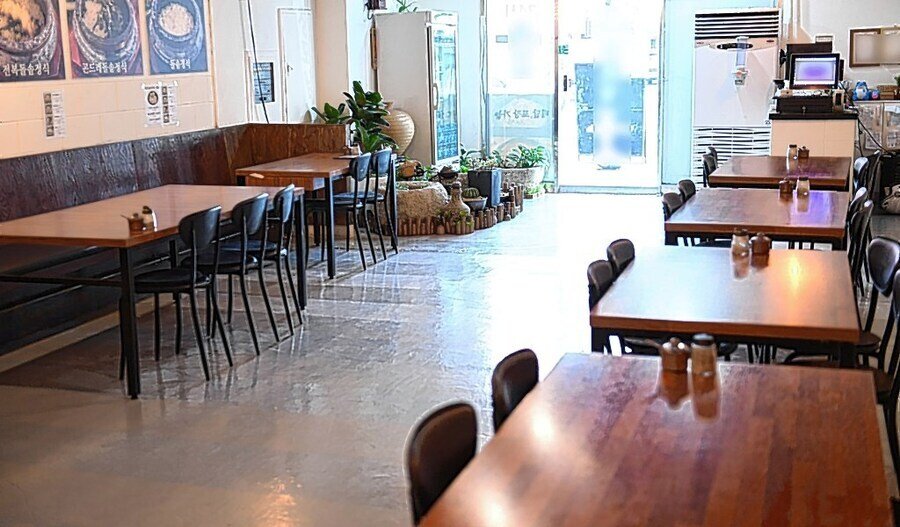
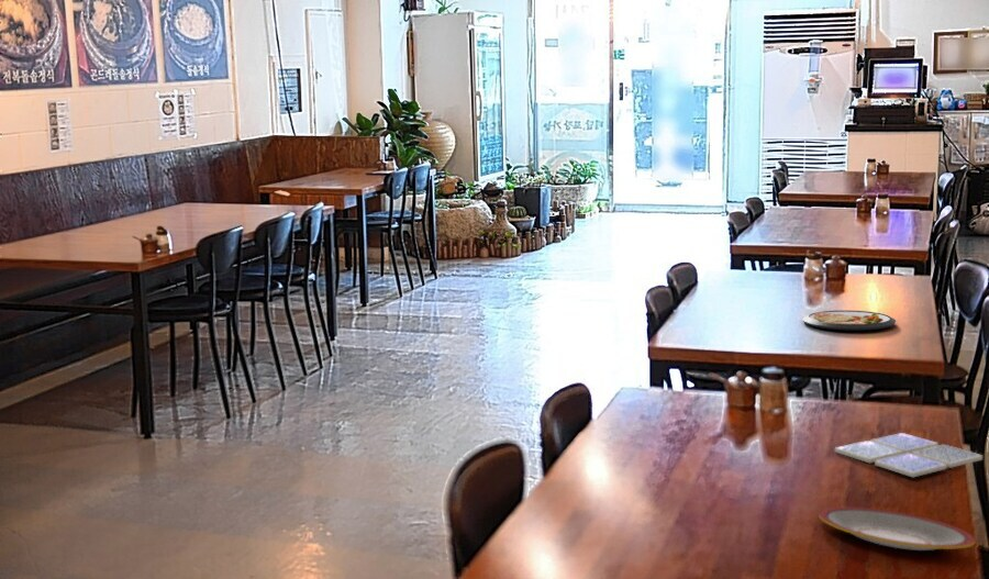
+ drink coaster (907, 453)
+ dish (848, 318)
+ plate (893, 532)
